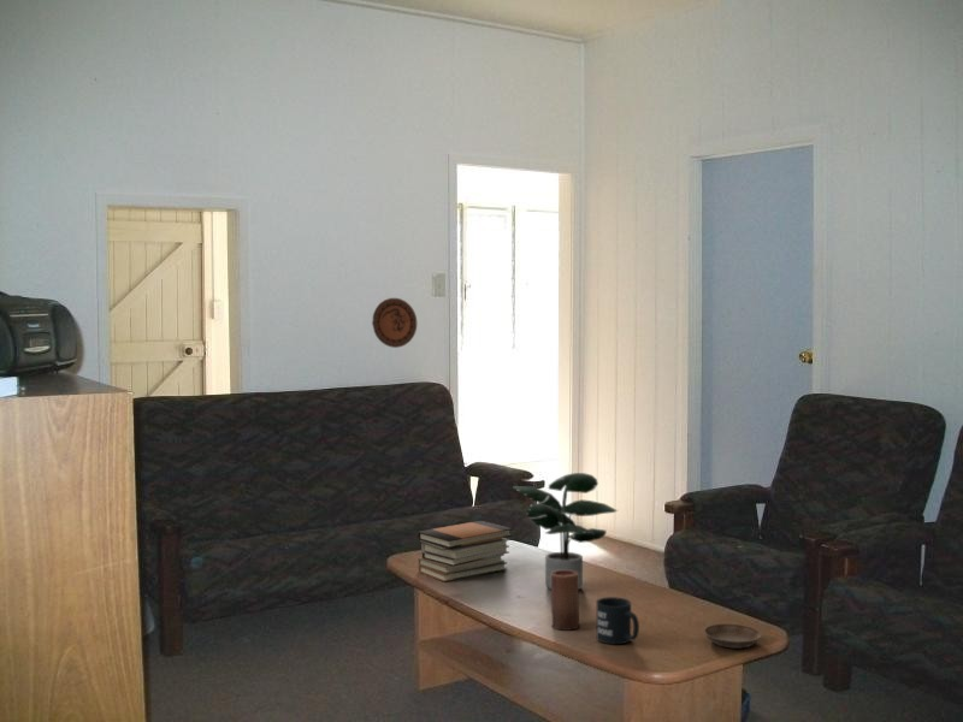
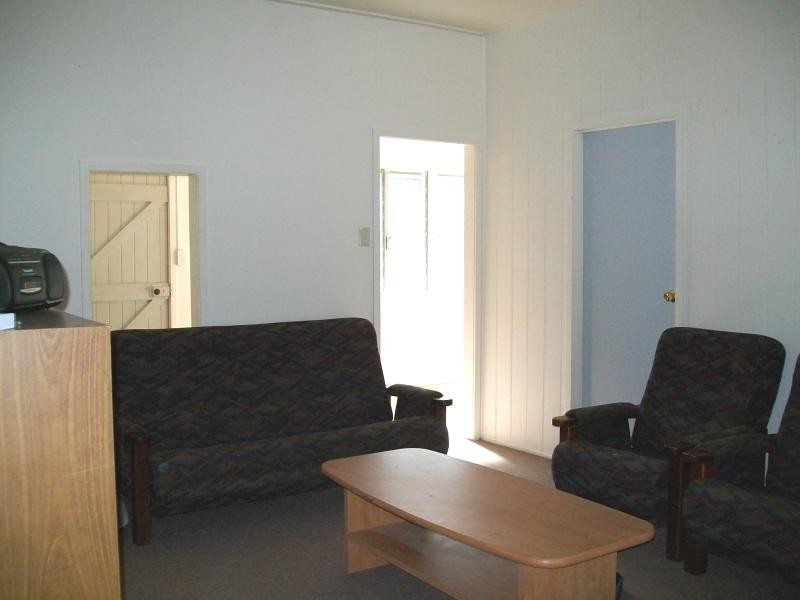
- candle (565, 599)
- mug (619, 622)
- decorative plate (394, 322)
- book stack (465, 550)
- potted plant (568, 533)
- saucer (732, 637)
